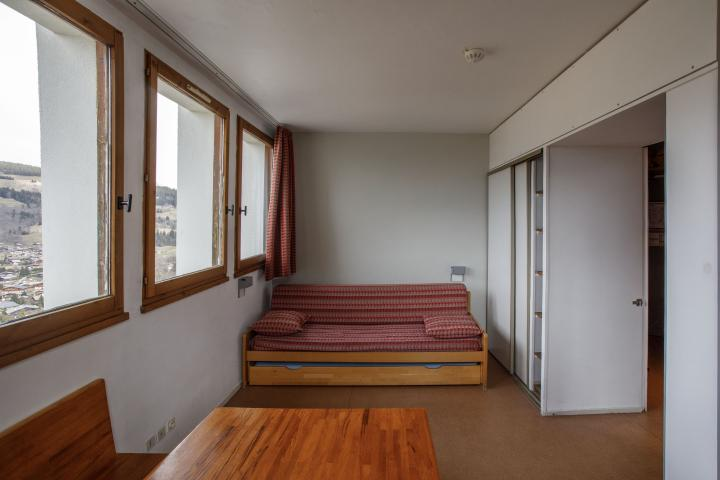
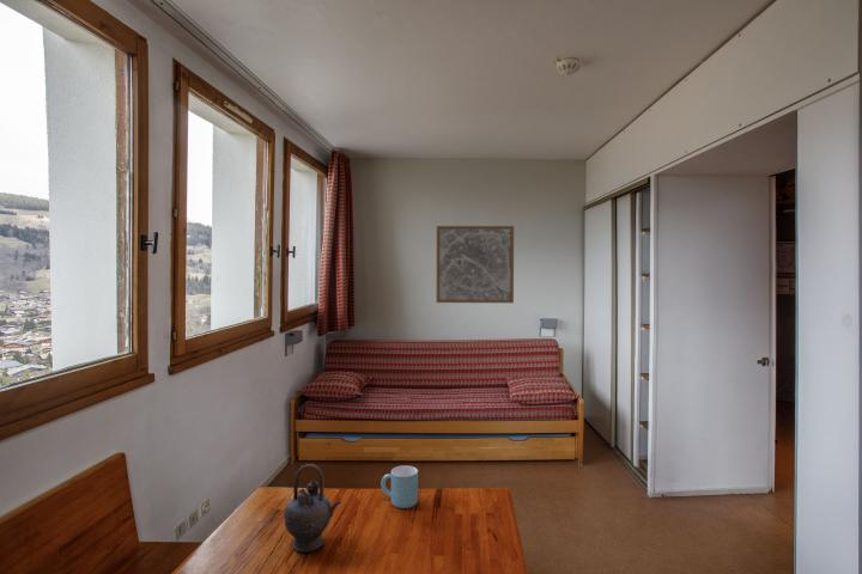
+ mug (399, 486)
+ wall art (474, 264)
+ teapot (312, 505)
